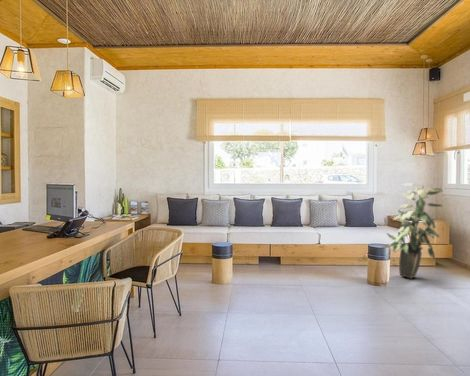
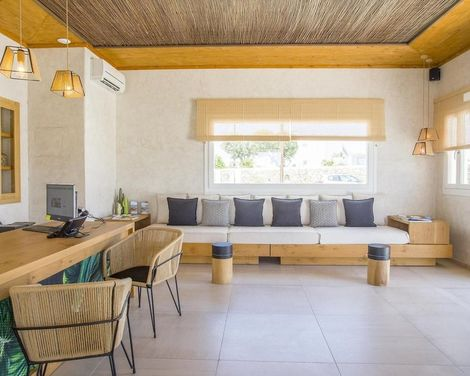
- indoor plant (413, 230)
